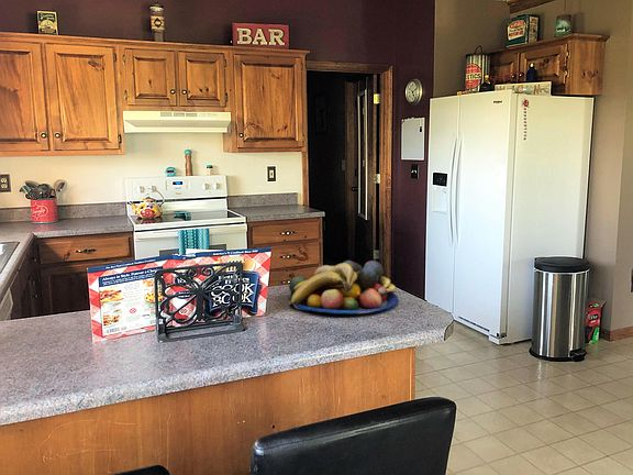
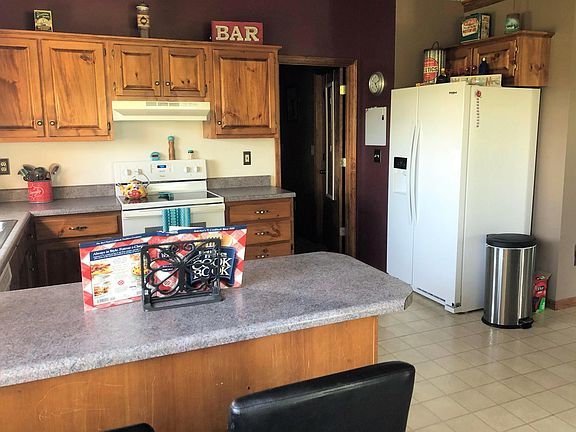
- fruit bowl (343, 280)
